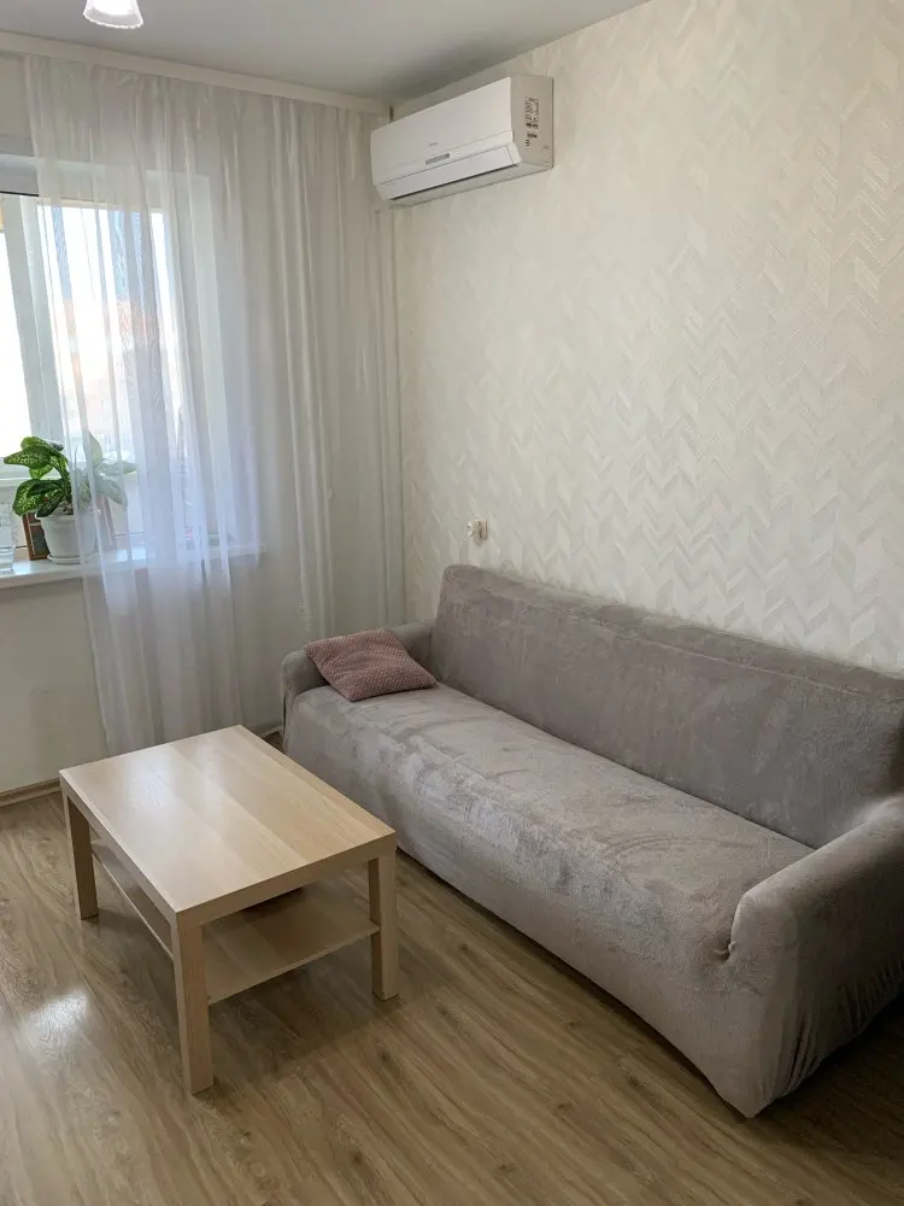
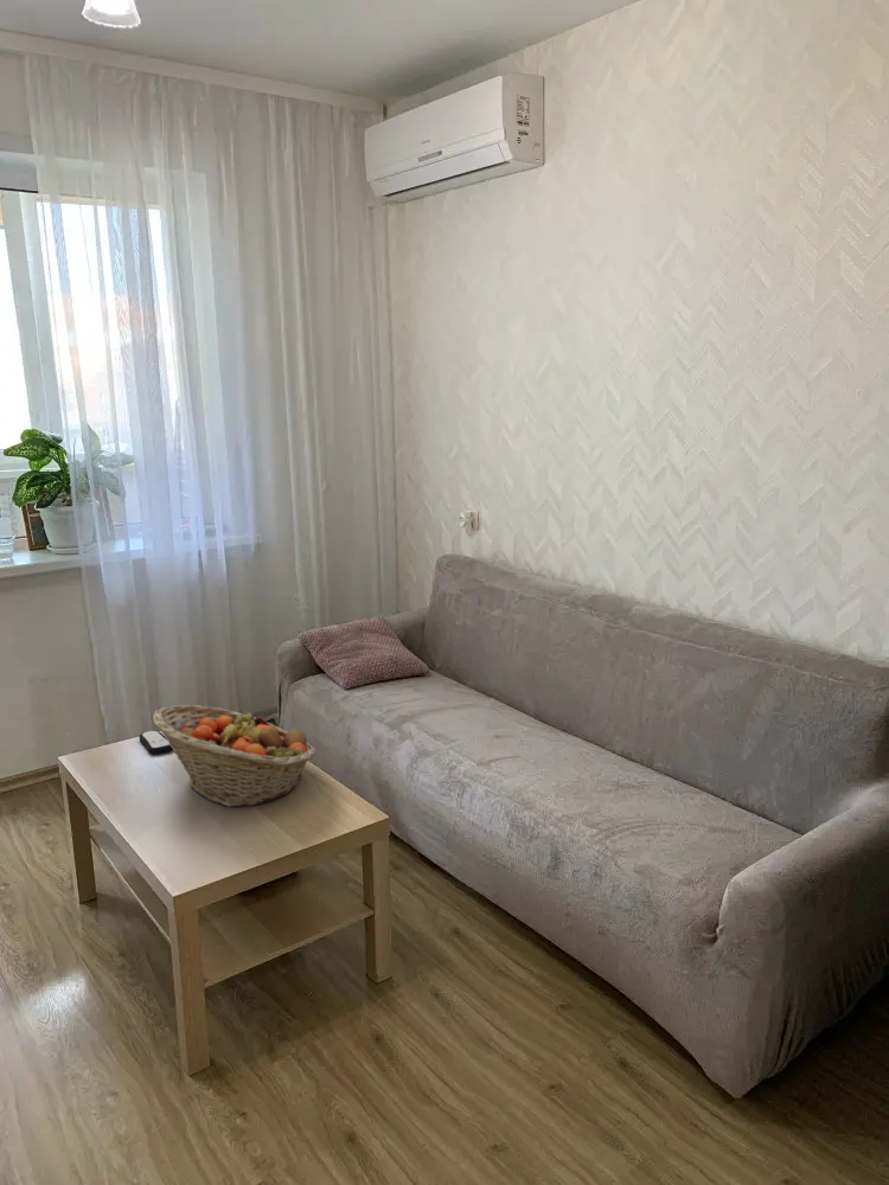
+ remote control (155, 741)
+ fruit basket (235, 745)
